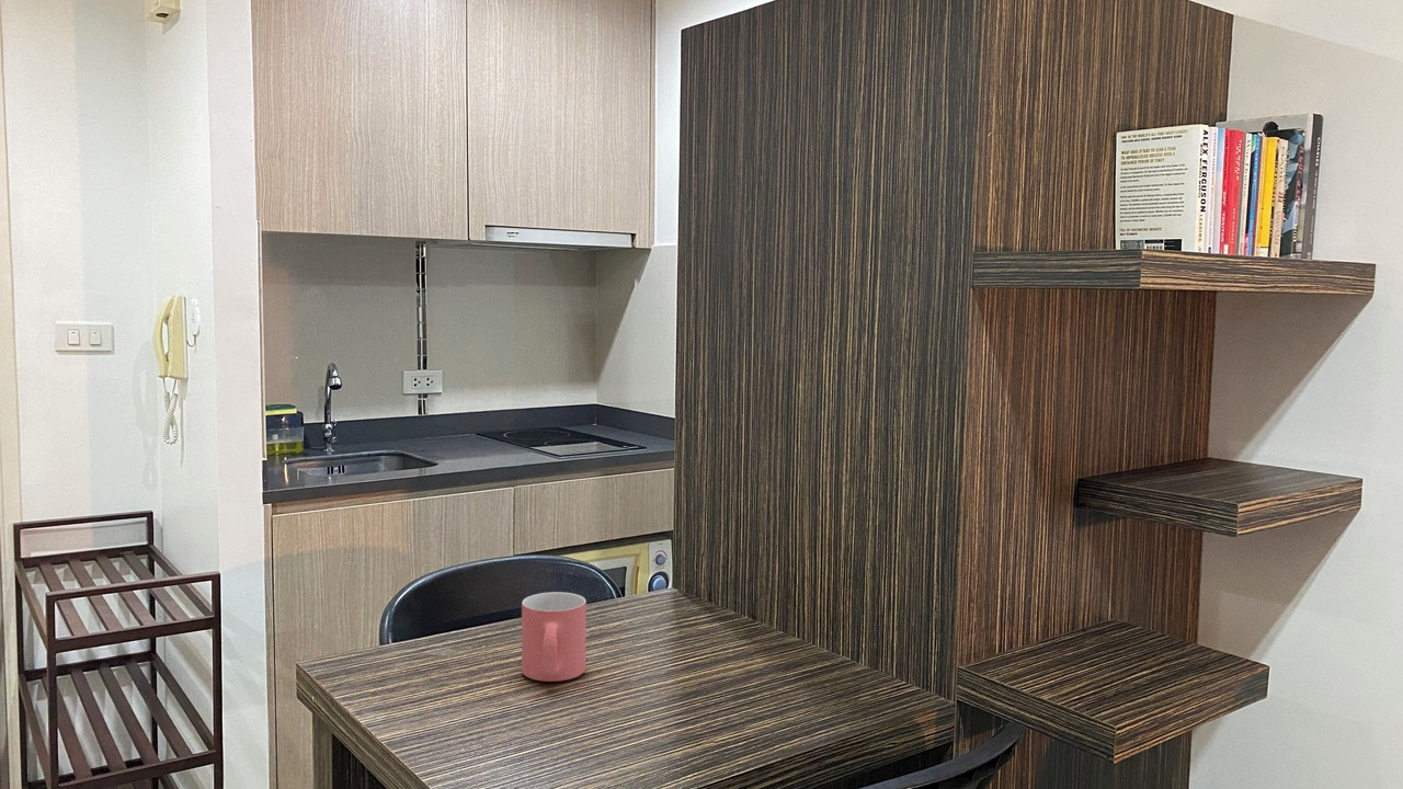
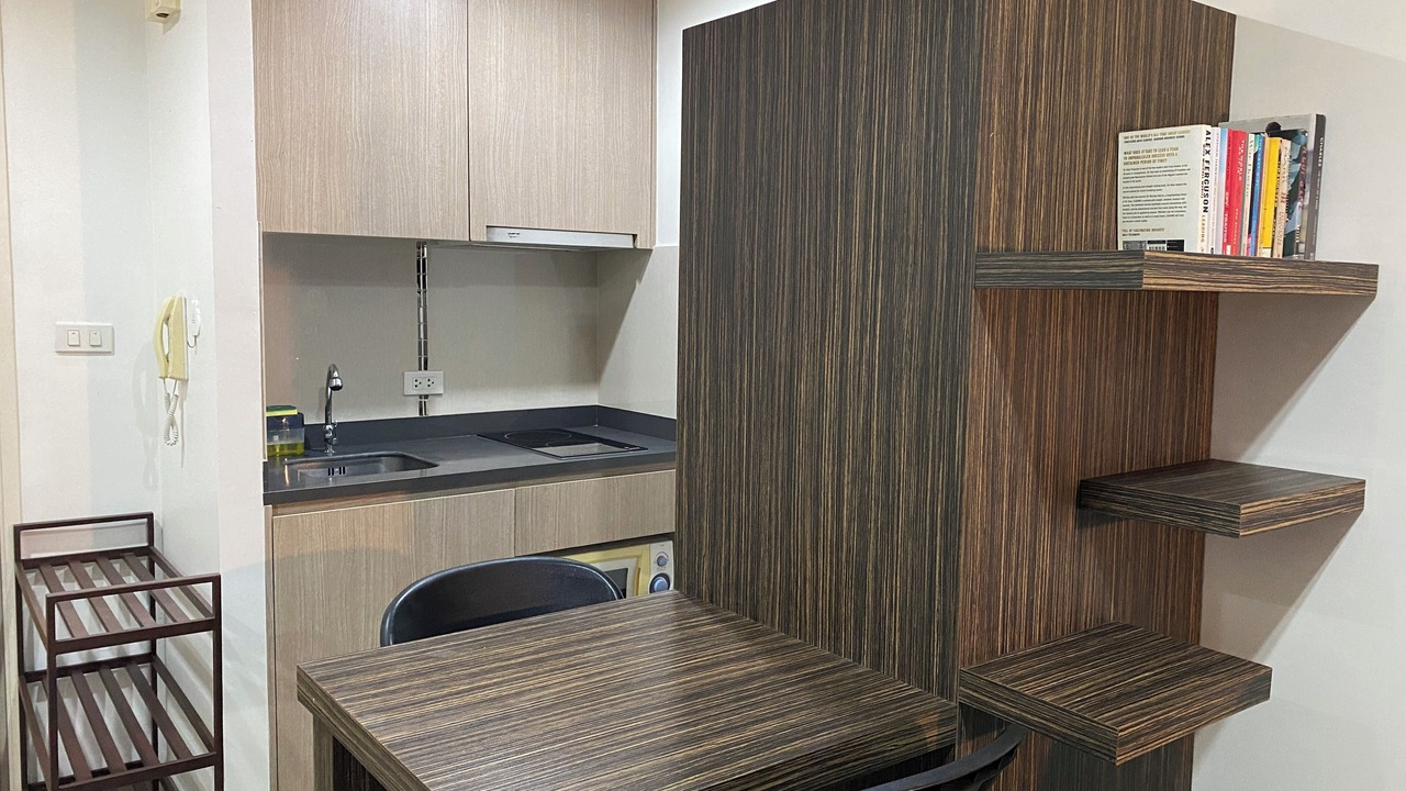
- mug (552, 640)
